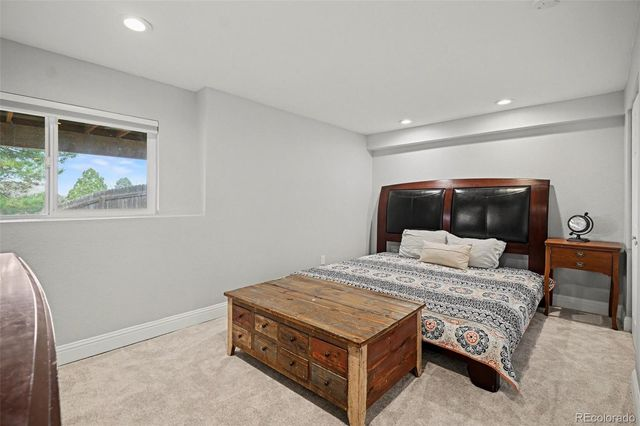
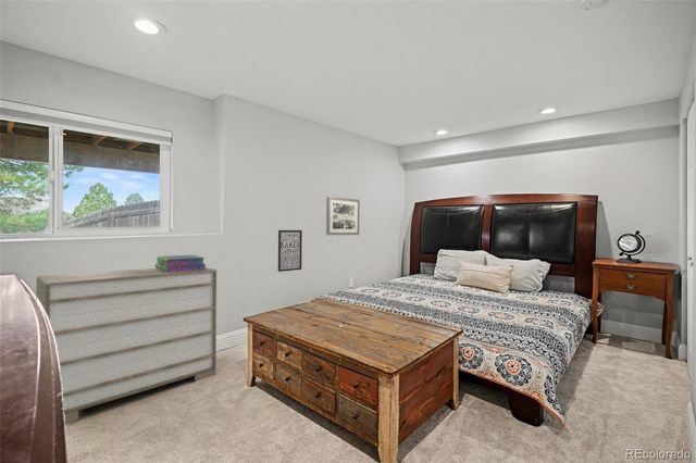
+ wall art (290, 250)
+ dresser (134, 330)
+ stack of books (179, 262)
+ wall art (344, 216)
